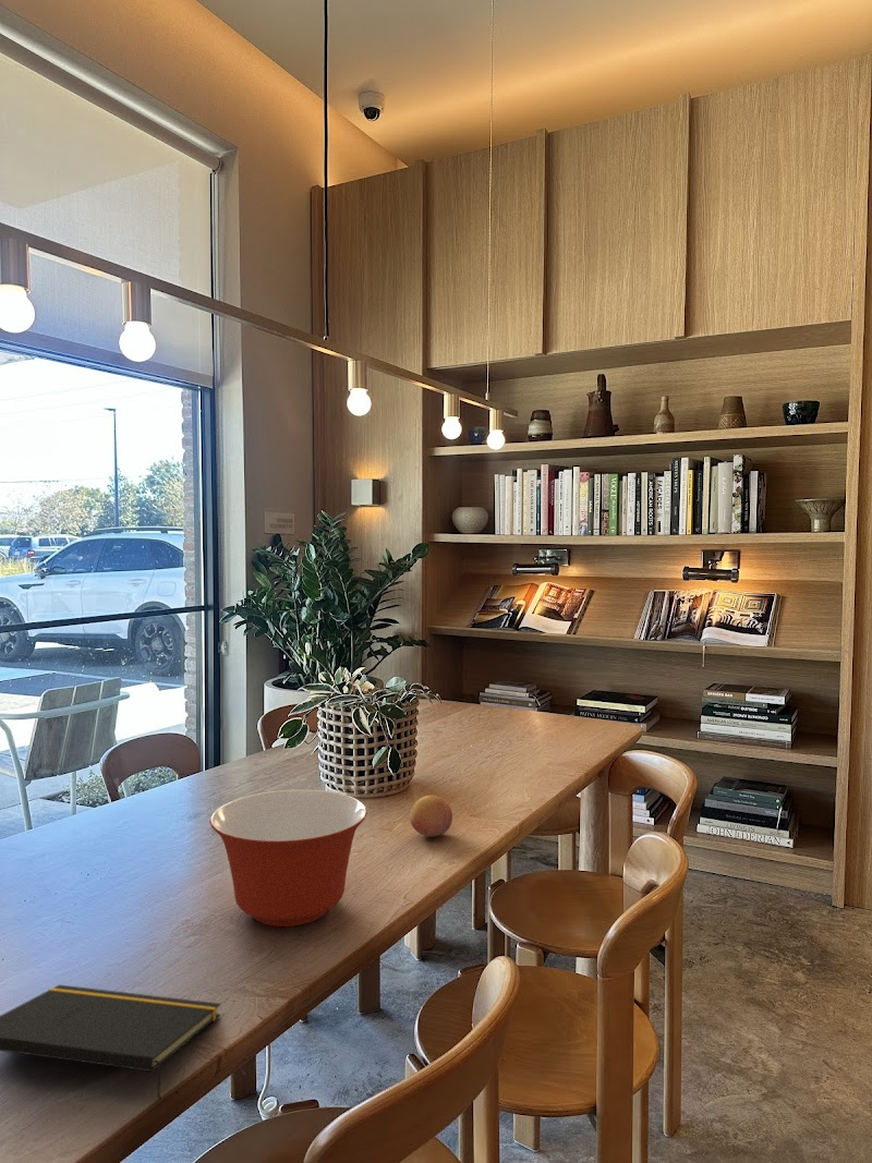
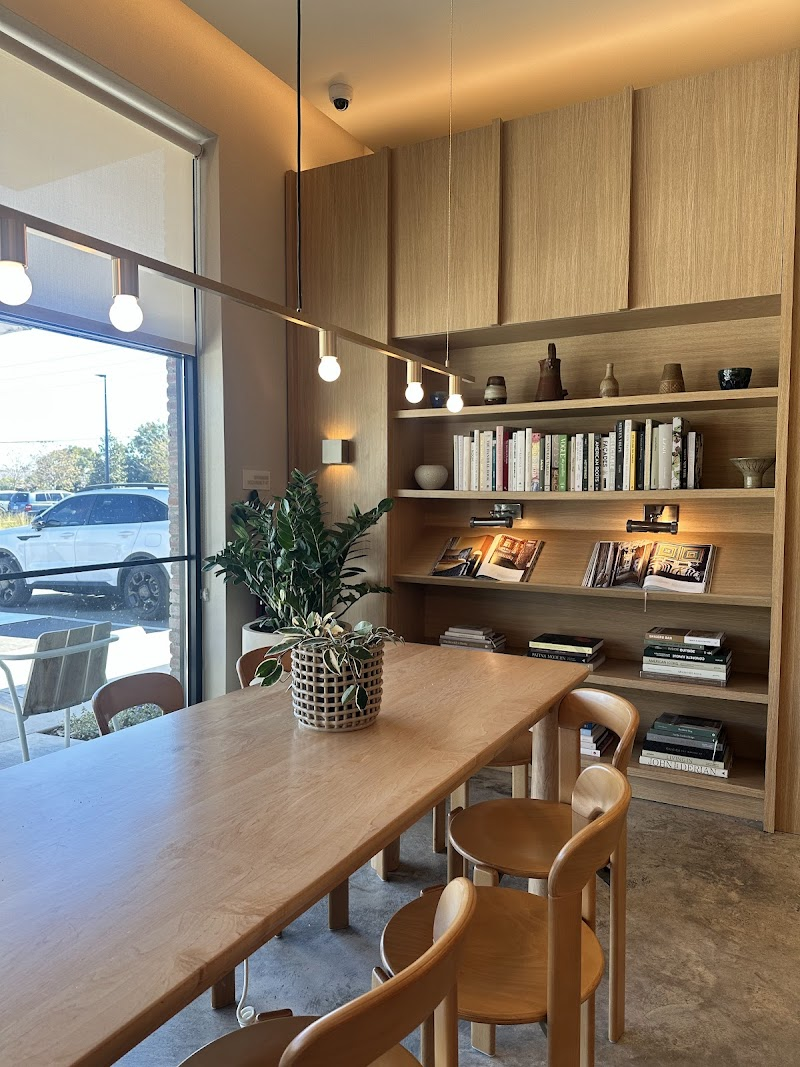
- notepad (100, 1023)
- fruit (432, 815)
- mixing bowl (290, 860)
